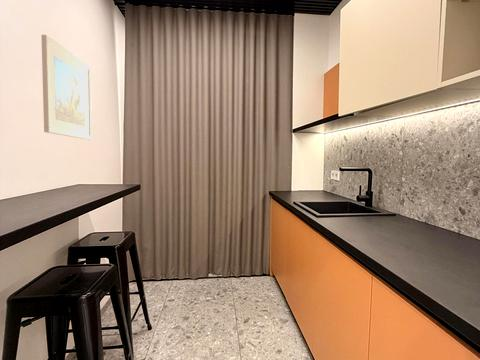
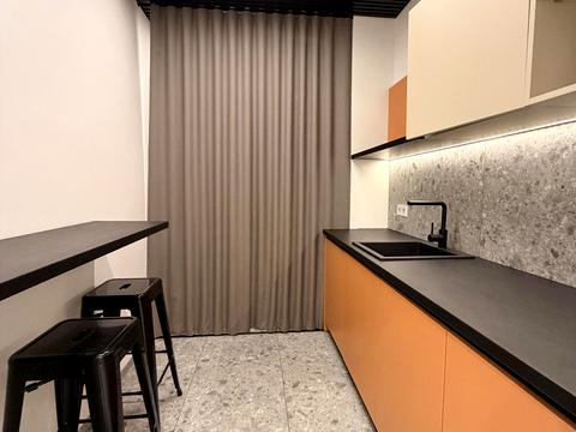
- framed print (70, 95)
